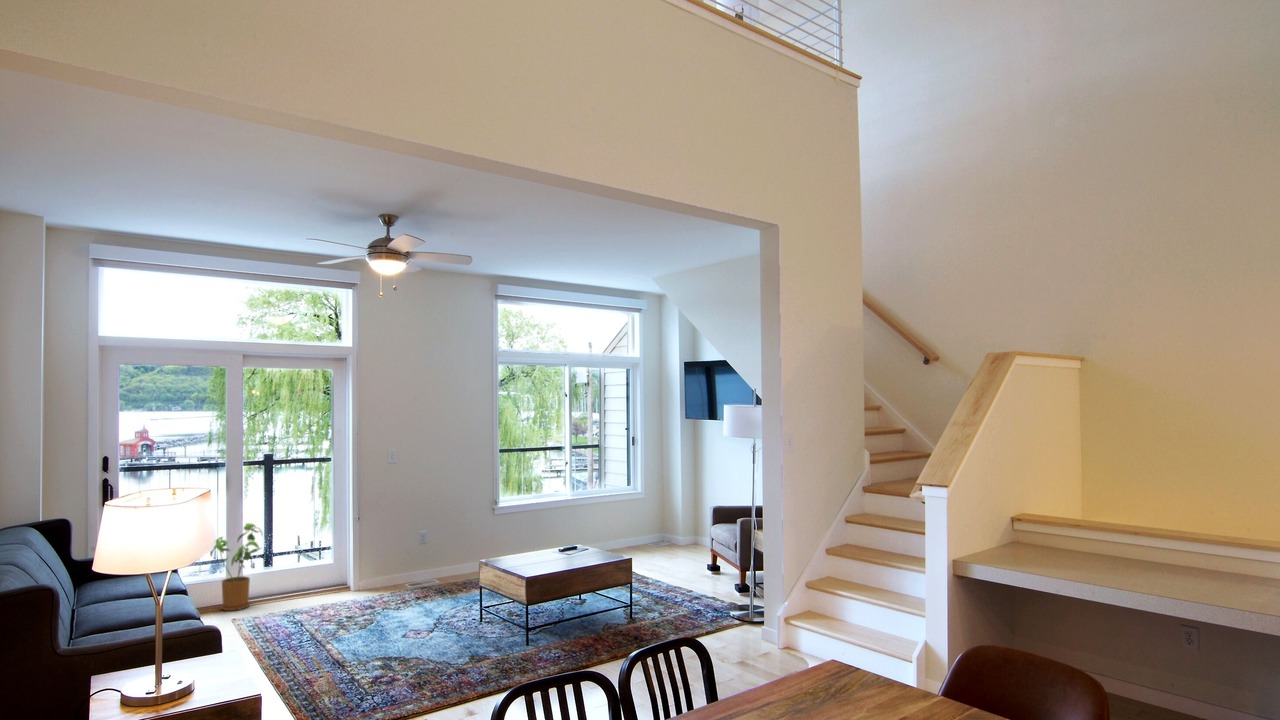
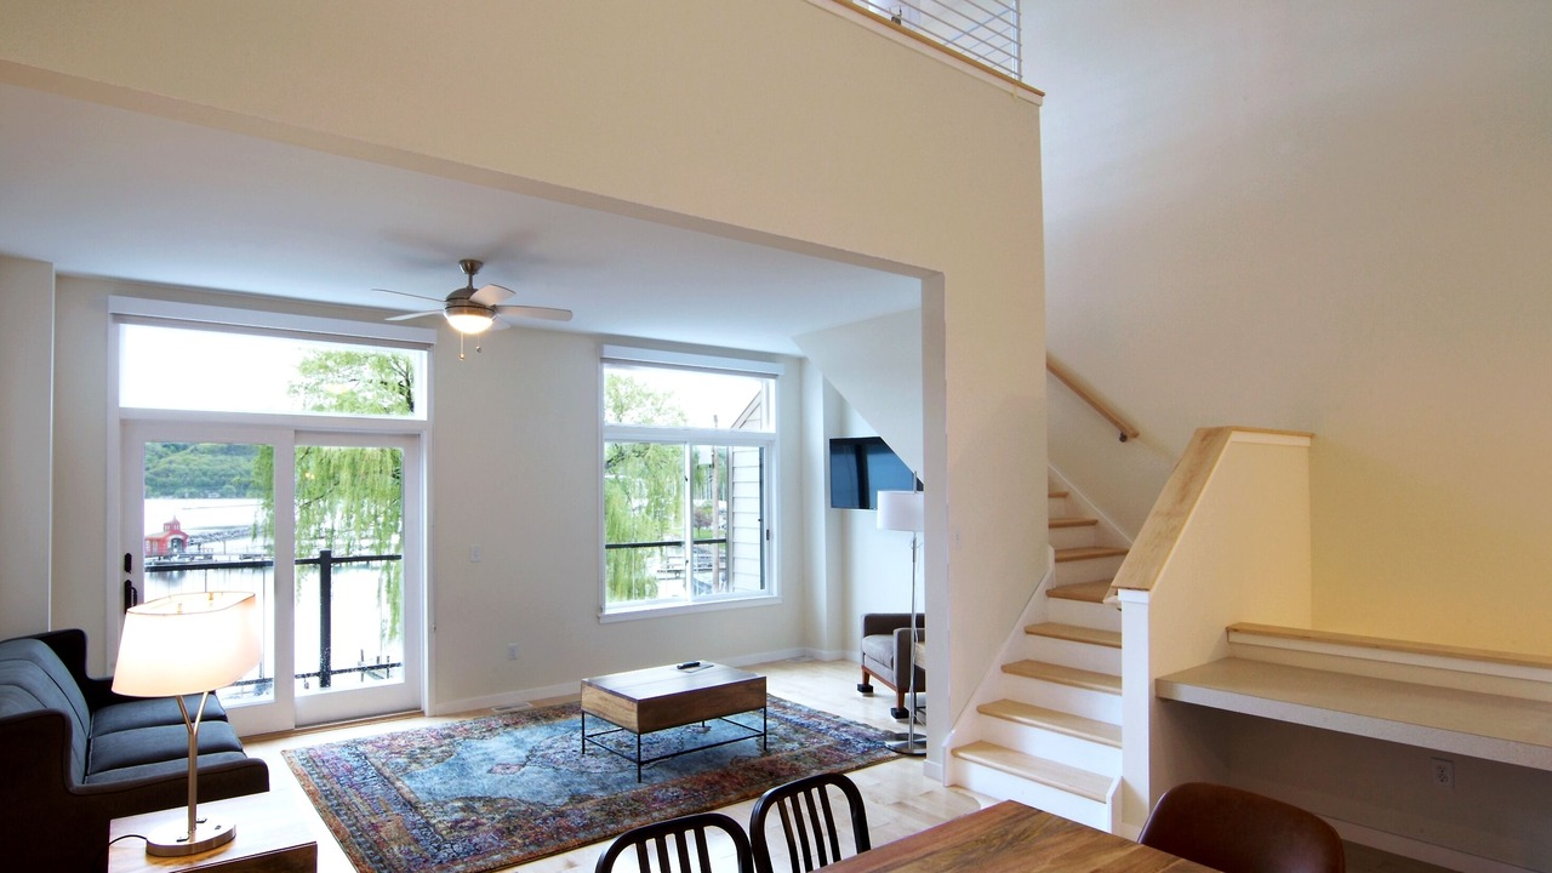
- house plant (239, 566)
